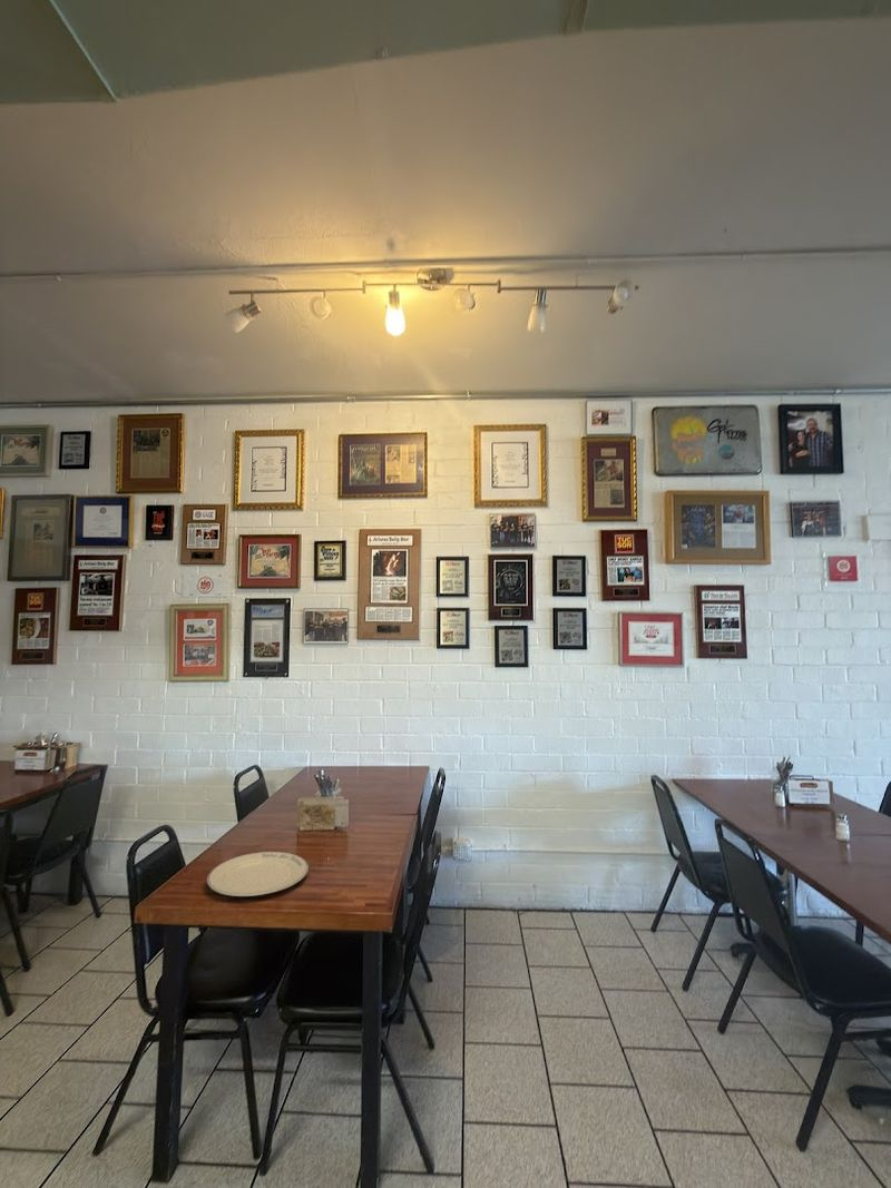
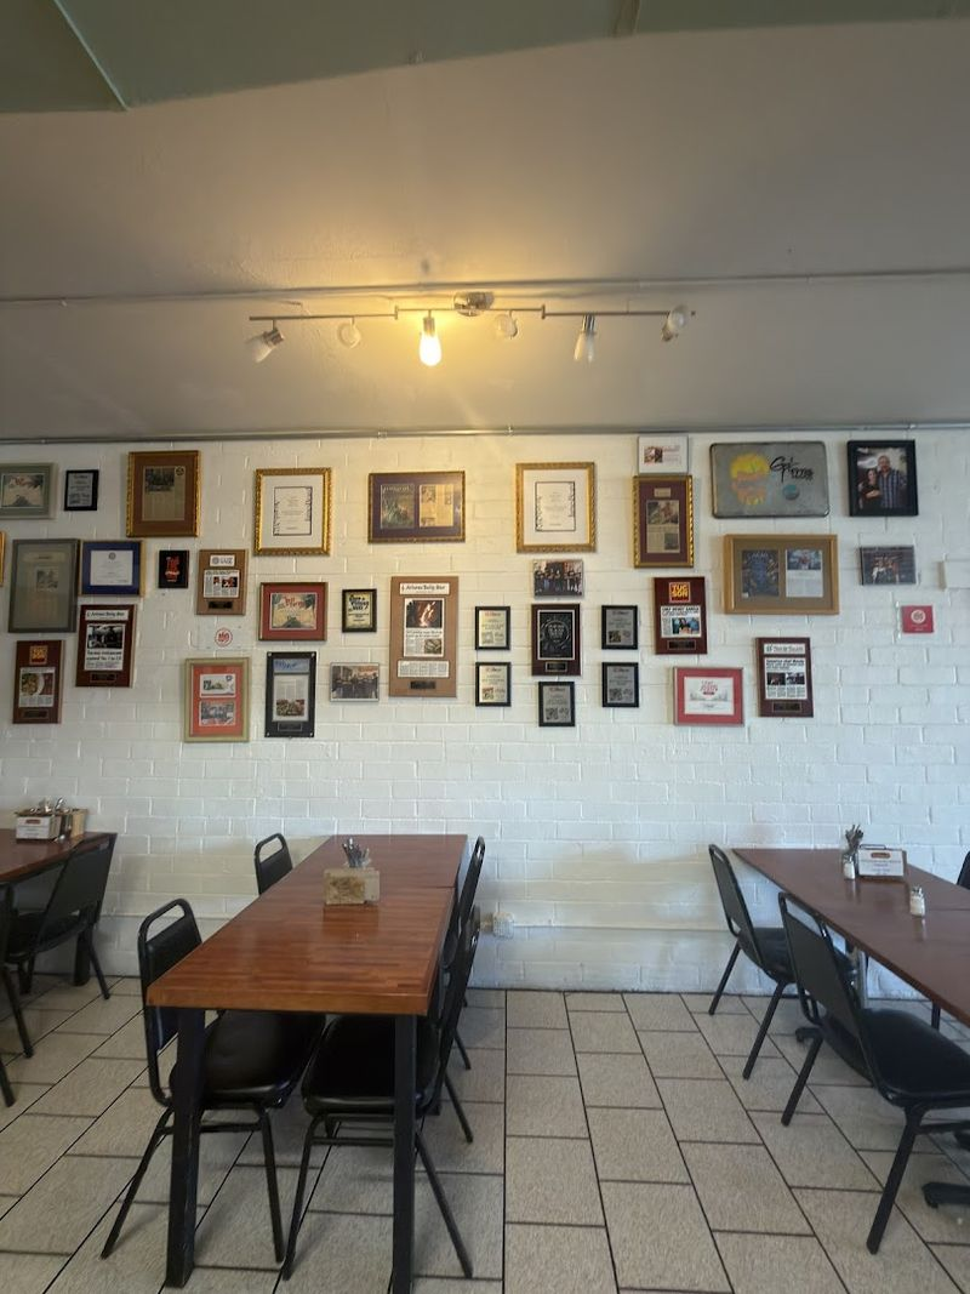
- chinaware (258, 874)
